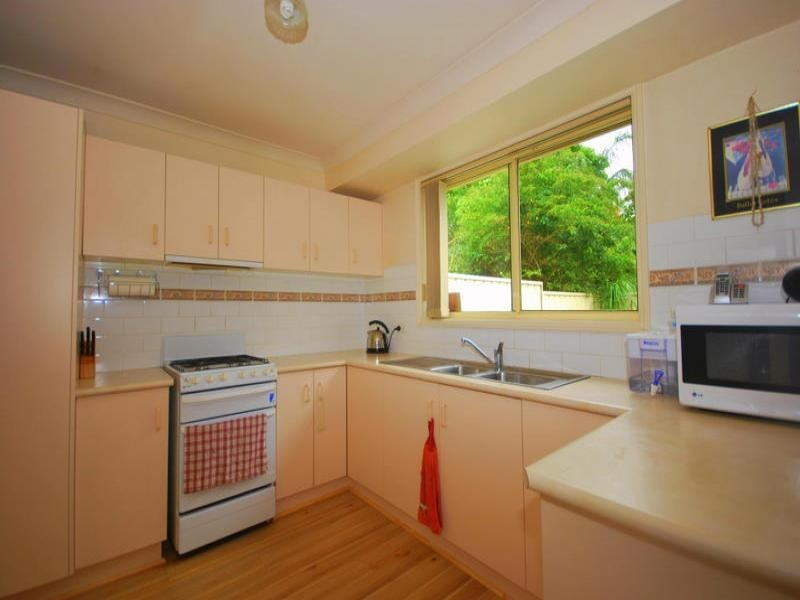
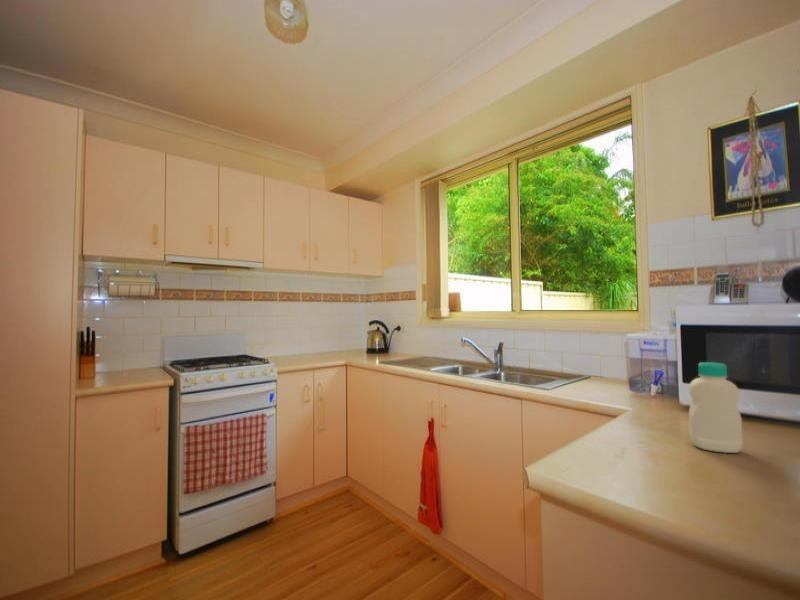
+ bottle (713, 405)
